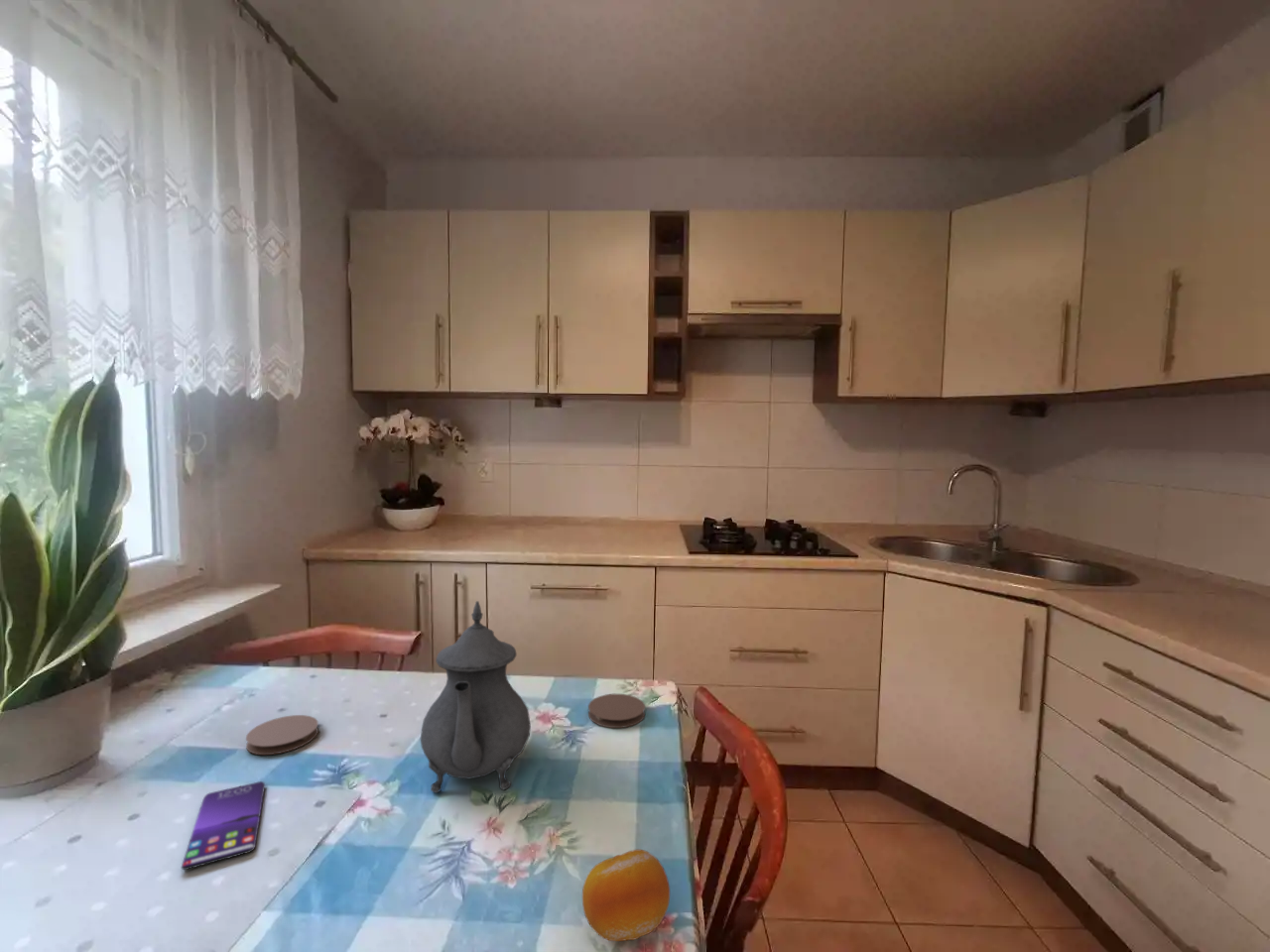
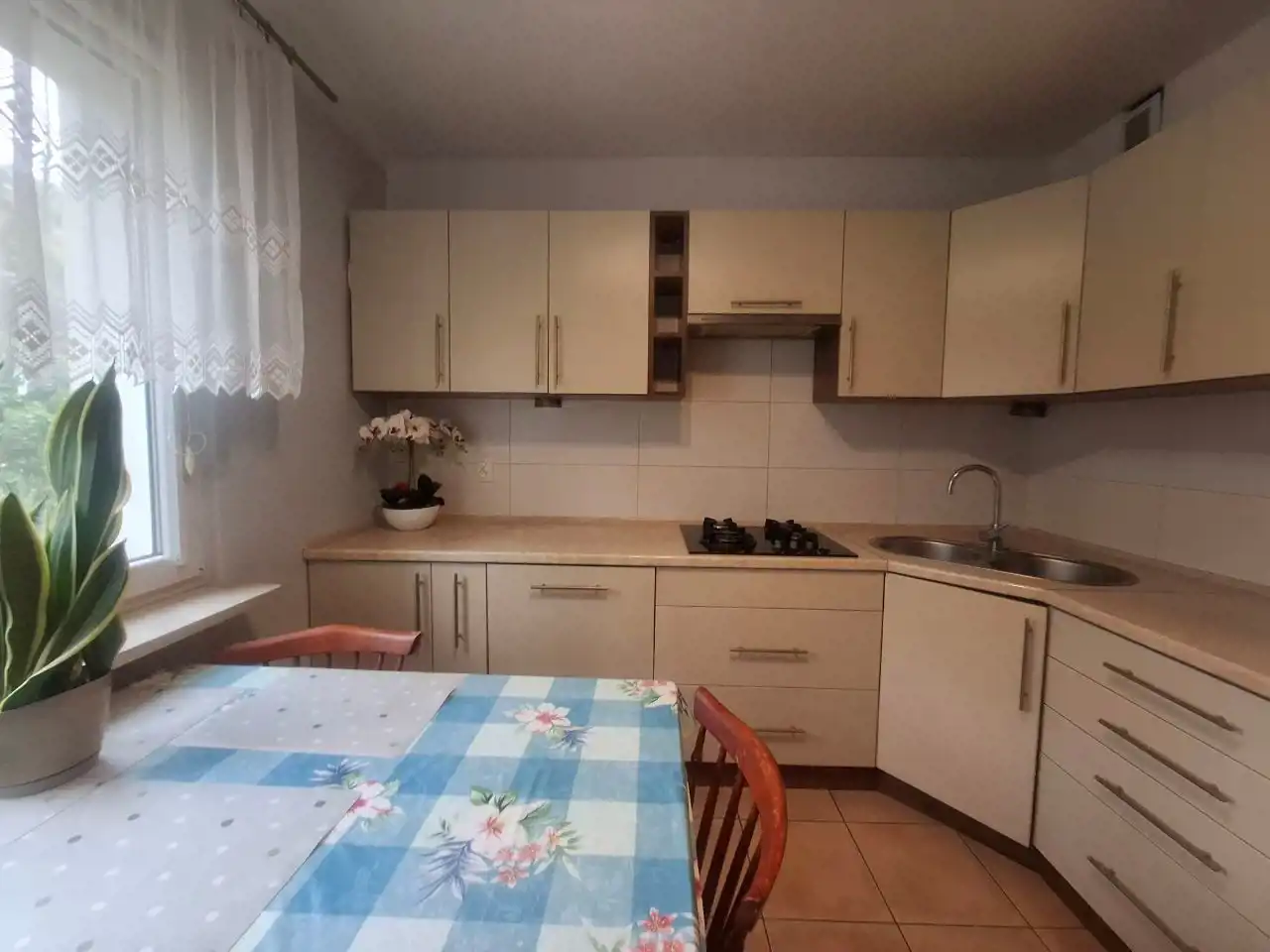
- coaster (616, 709)
- coaster (283, 734)
- teapot (476, 685)
- fruit (626, 893)
- smartphone (227, 821)
